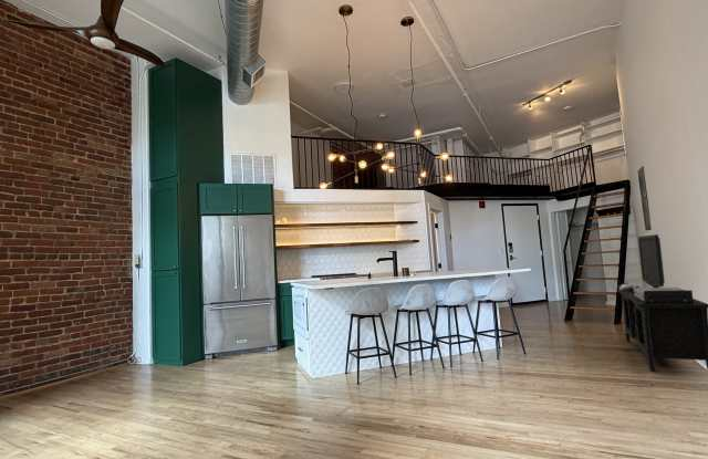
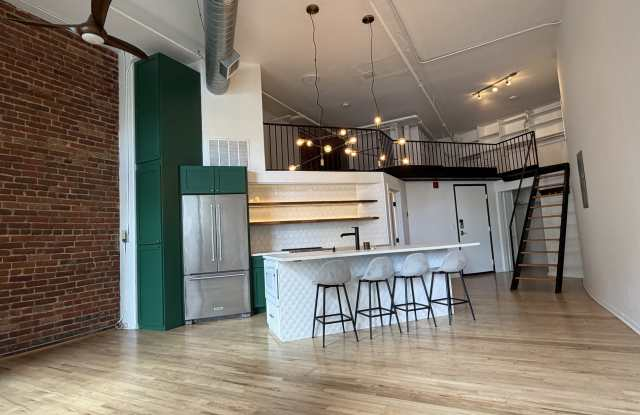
- media console (653, 294)
